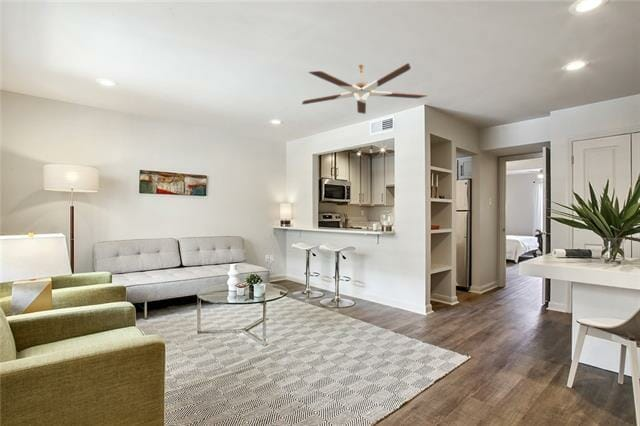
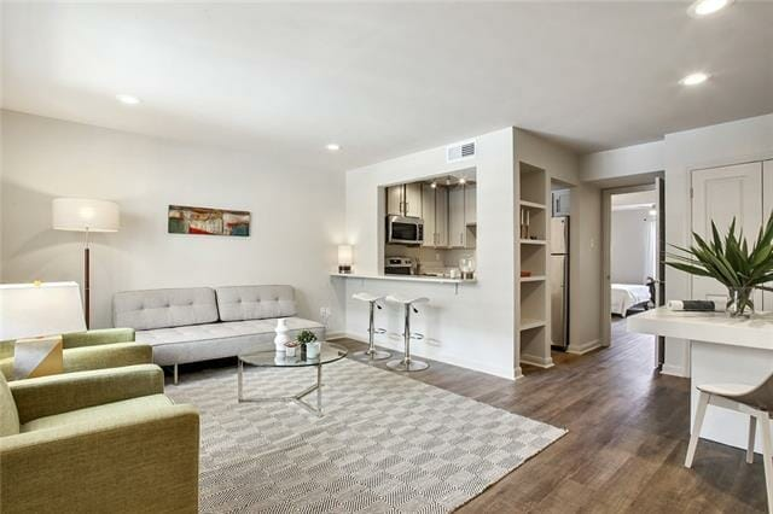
- ceiling fan (362, 85)
